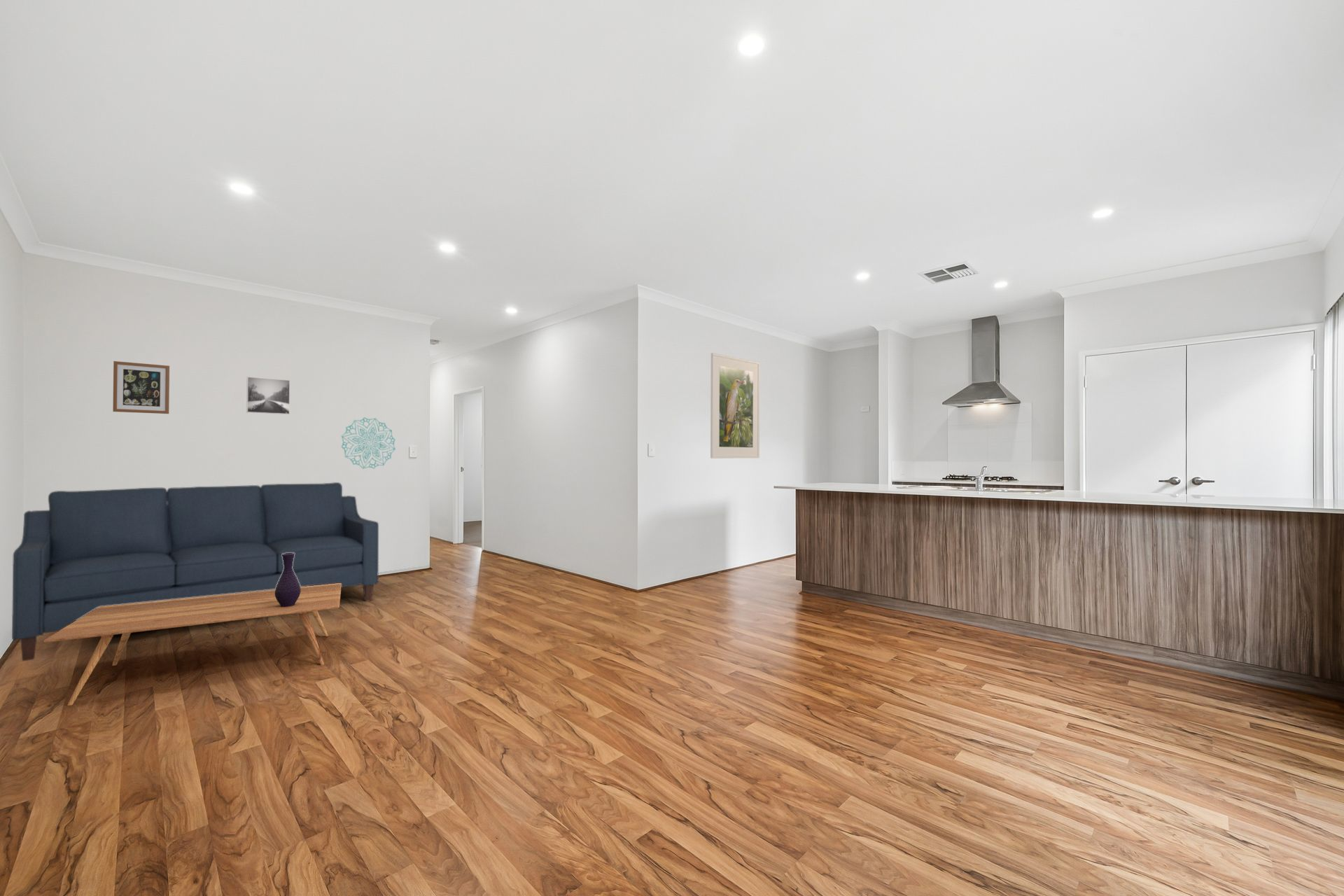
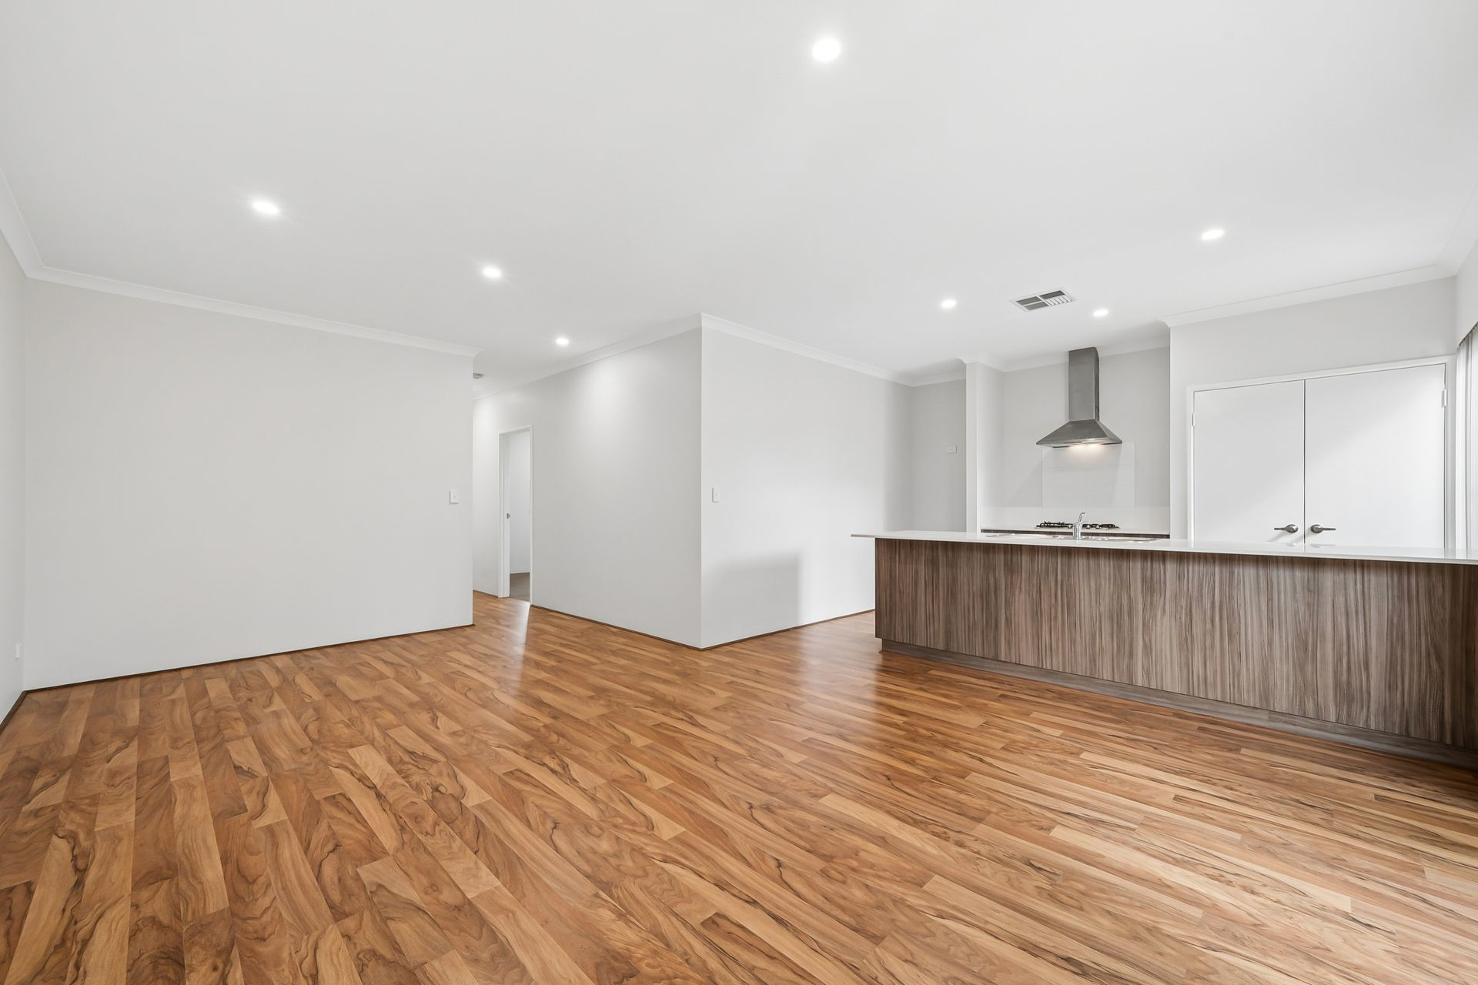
- wall decoration (368, 443)
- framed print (268, 396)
- vase (288, 579)
- sofa (220, 550)
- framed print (736, 407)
- wall art (141, 388)
- coffee table (215, 622)
